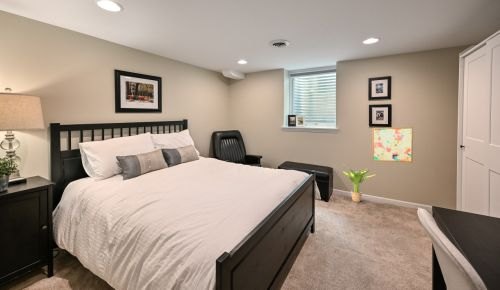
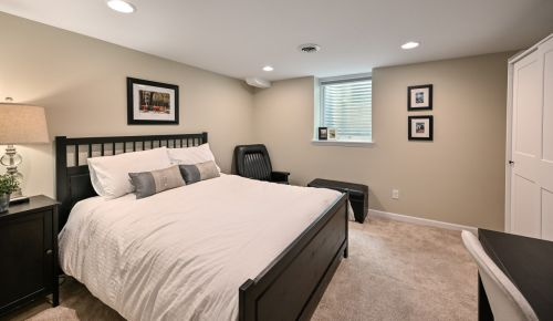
- potted plant (357, 183)
- wall art (391, 144)
